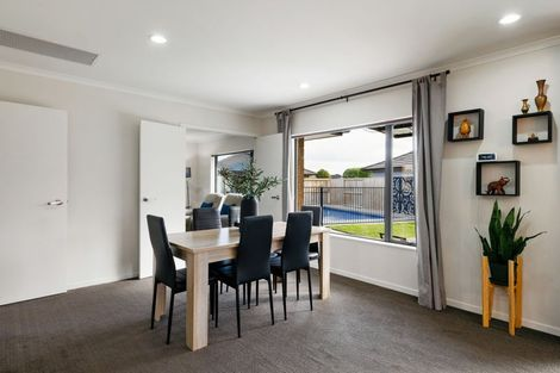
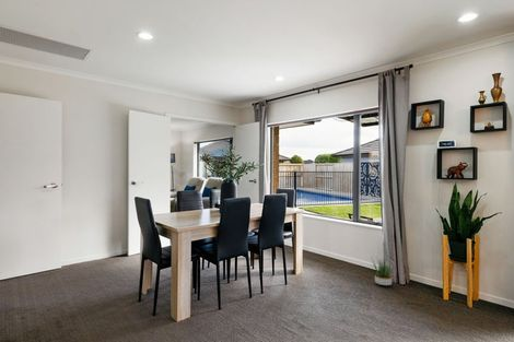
+ potted plant (383, 270)
